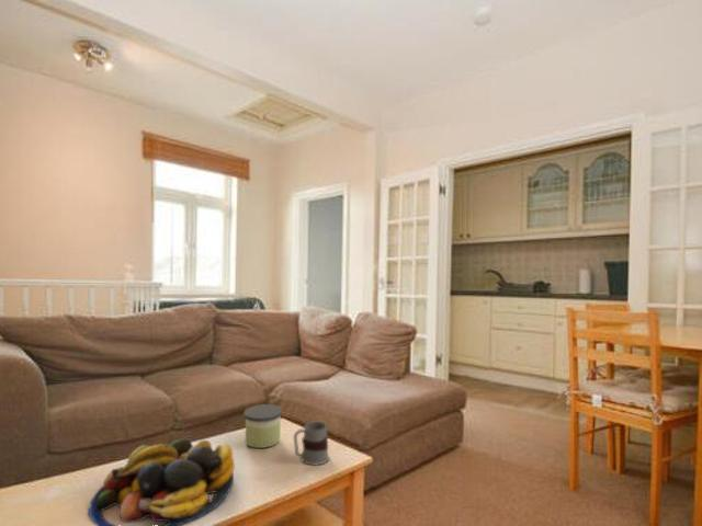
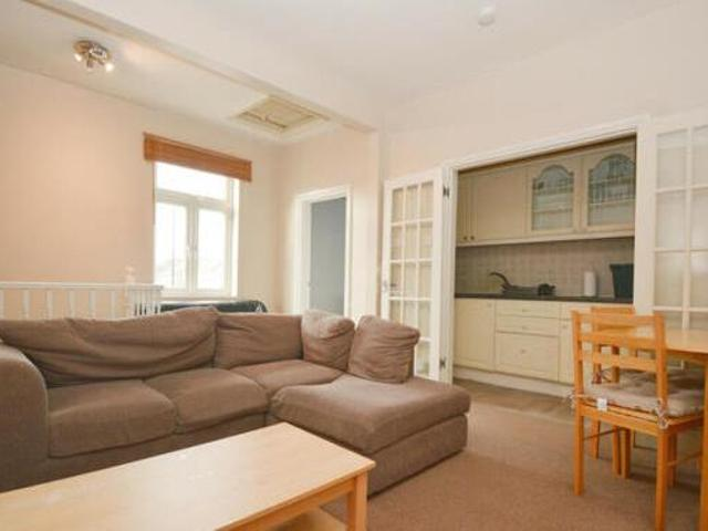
- mug (310, 443)
- candle (262, 425)
- fruit bowl (165, 467)
